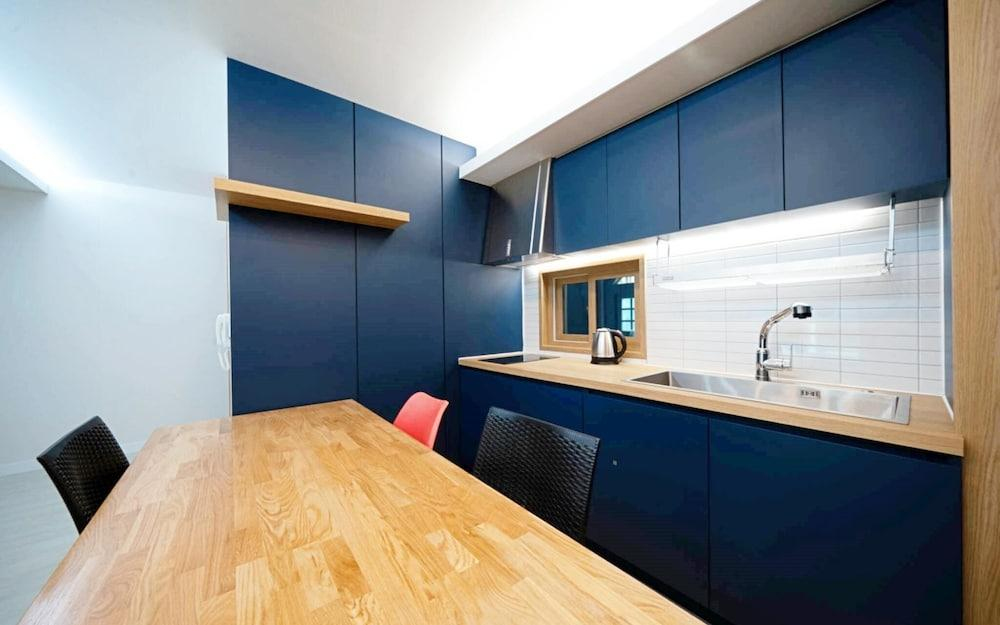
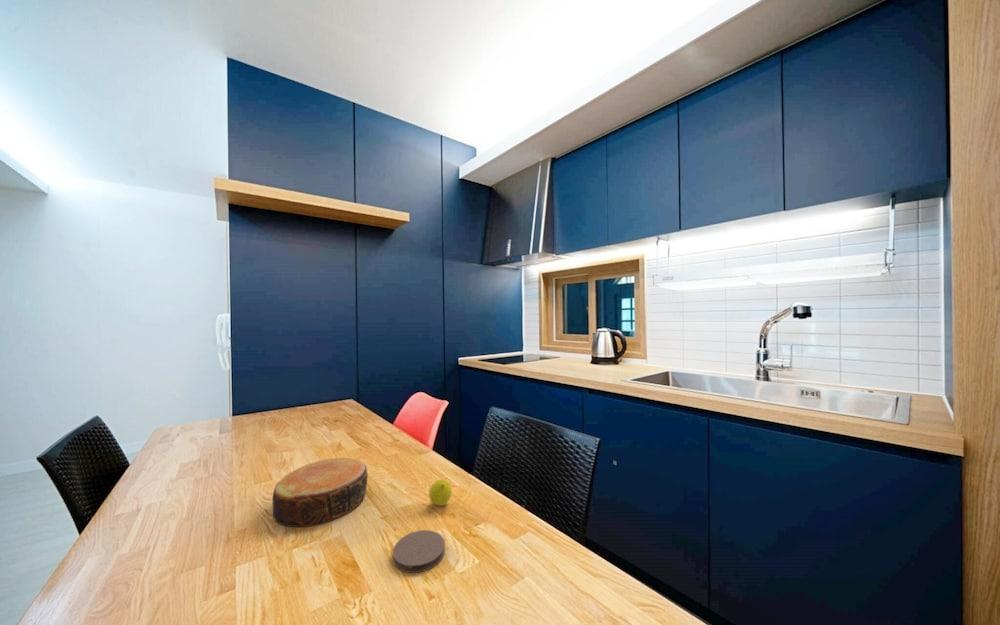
+ bowl (323, 486)
+ fruit (440, 492)
+ coaster (419, 550)
